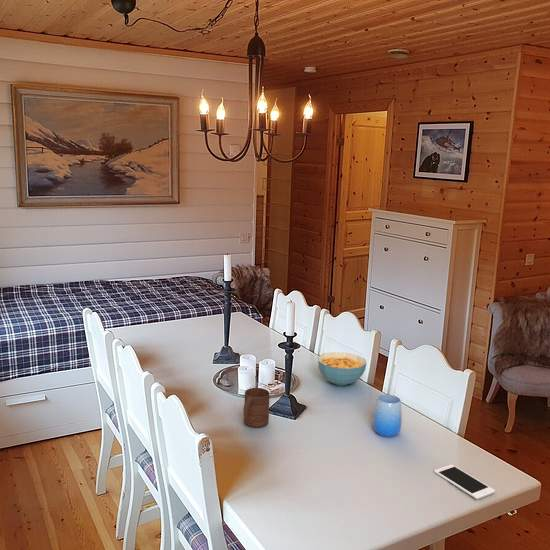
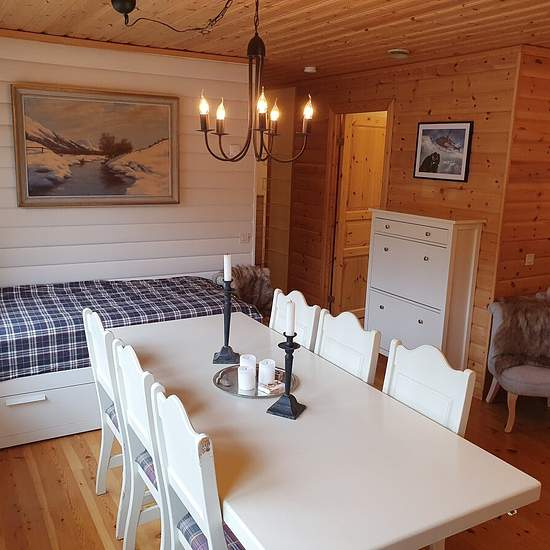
- cereal bowl (341, 371)
- cup (387, 415)
- cell phone (463, 481)
- cup (255, 409)
